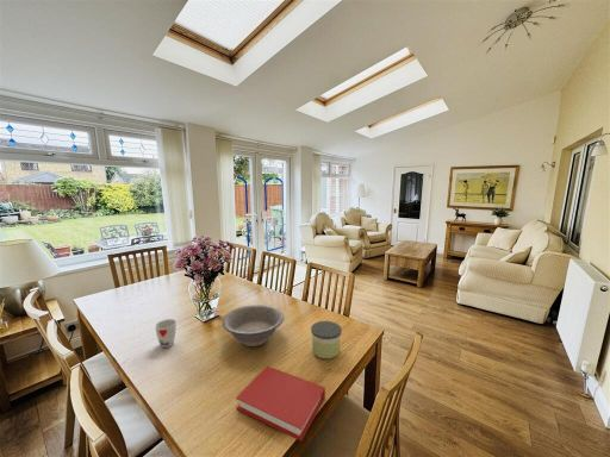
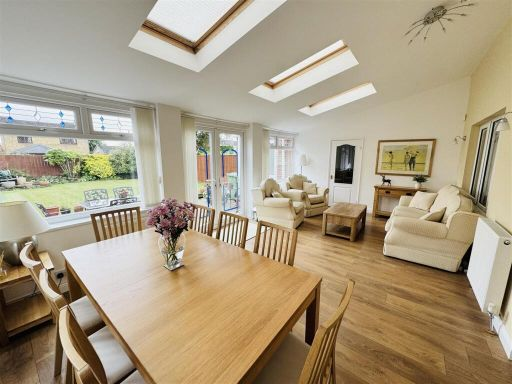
- bowl (254, 327)
- candle (325, 339)
- book (281, 397)
- cup (166, 333)
